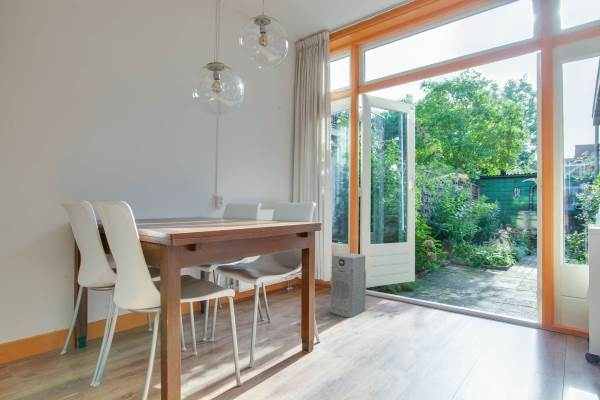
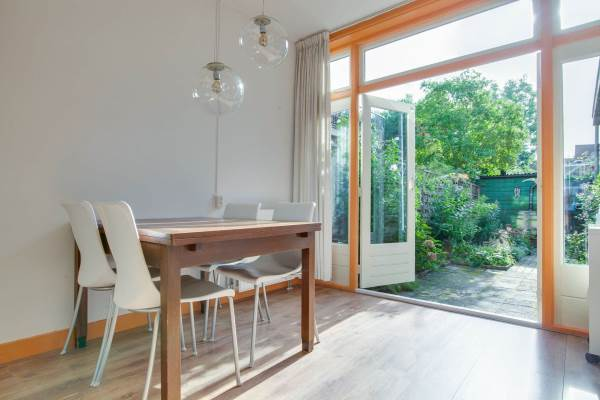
- air purifier (348, 283)
